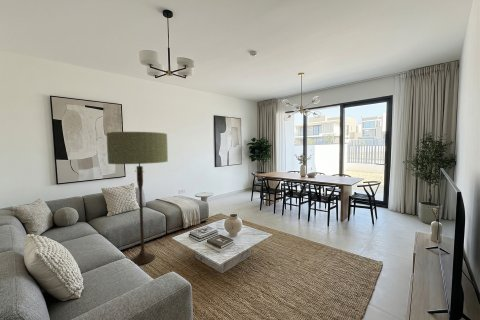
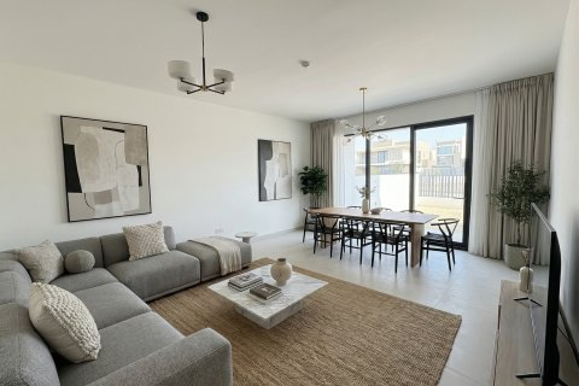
- floor lamp (140, 196)
